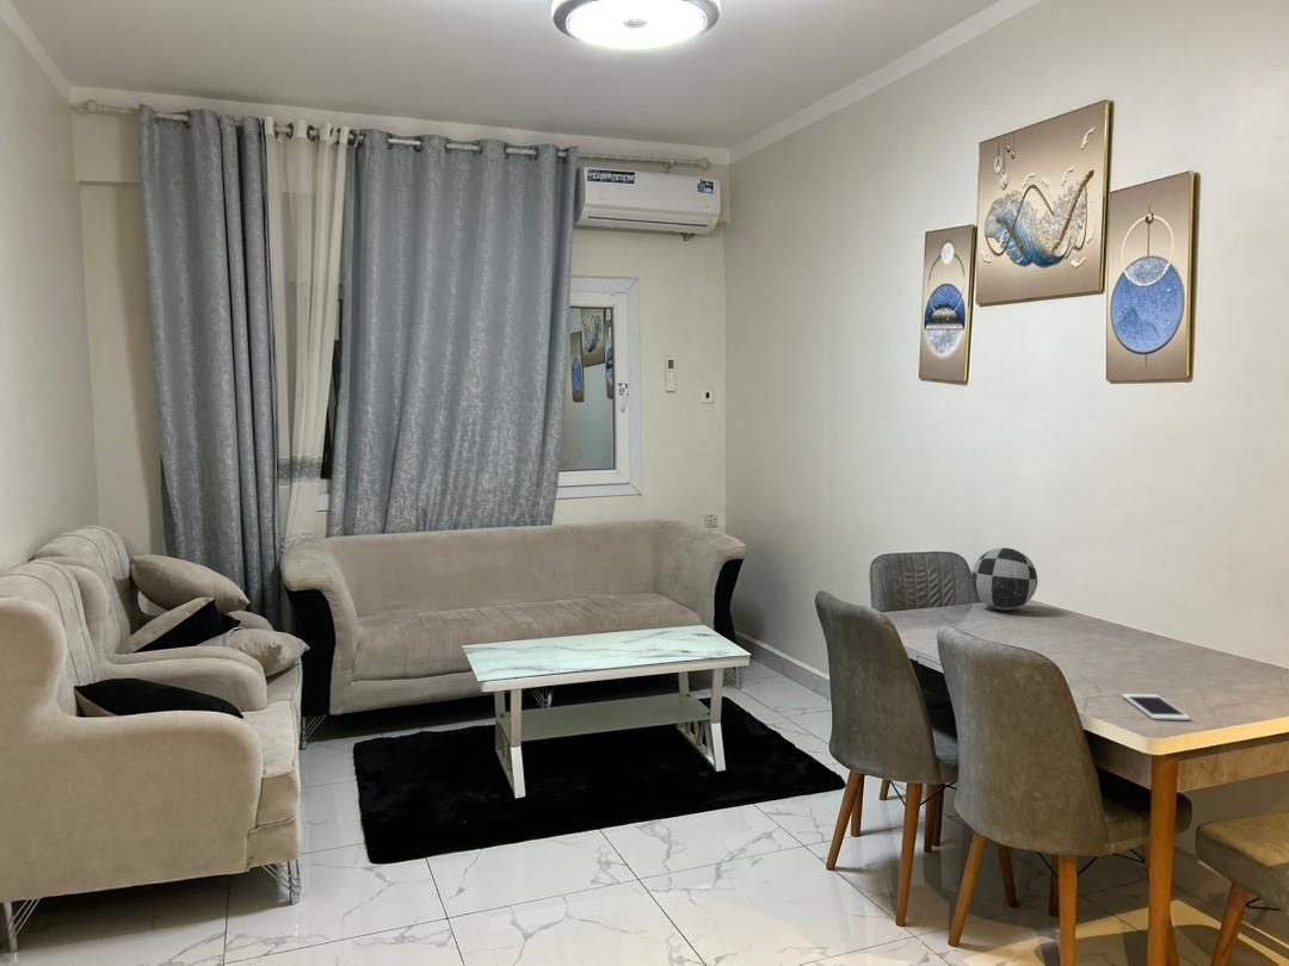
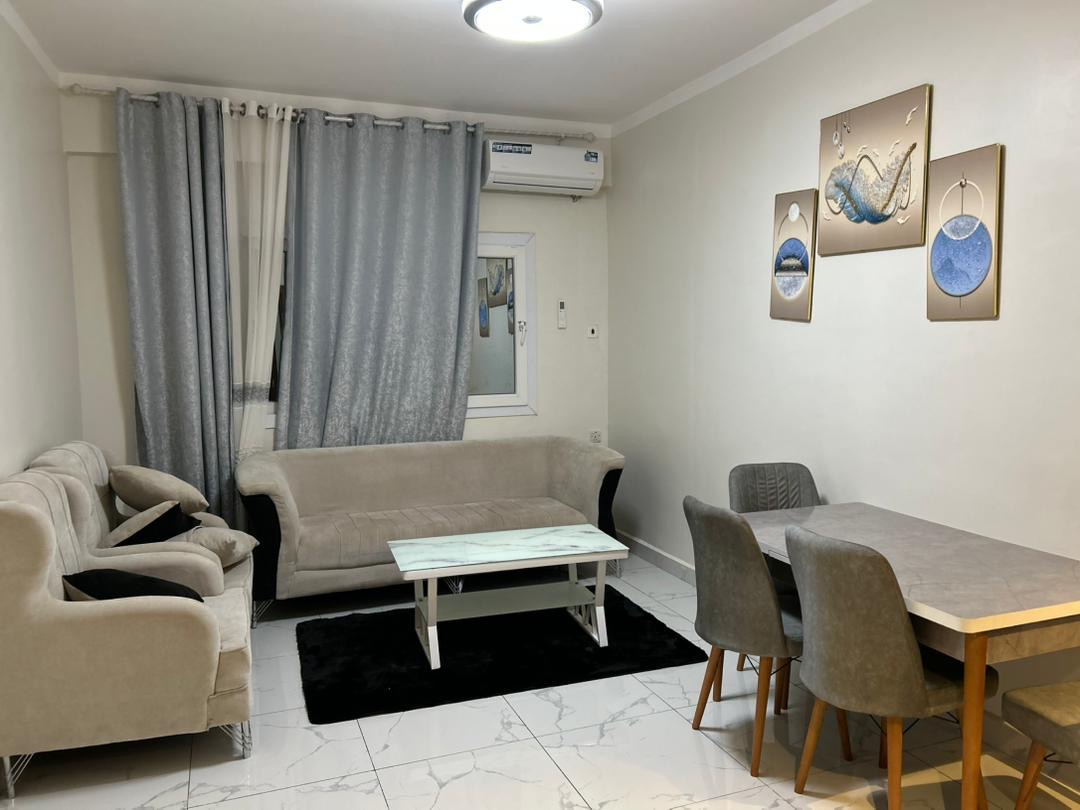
- cell phone (1154, 706)
- decorative ball (1004, 578)
